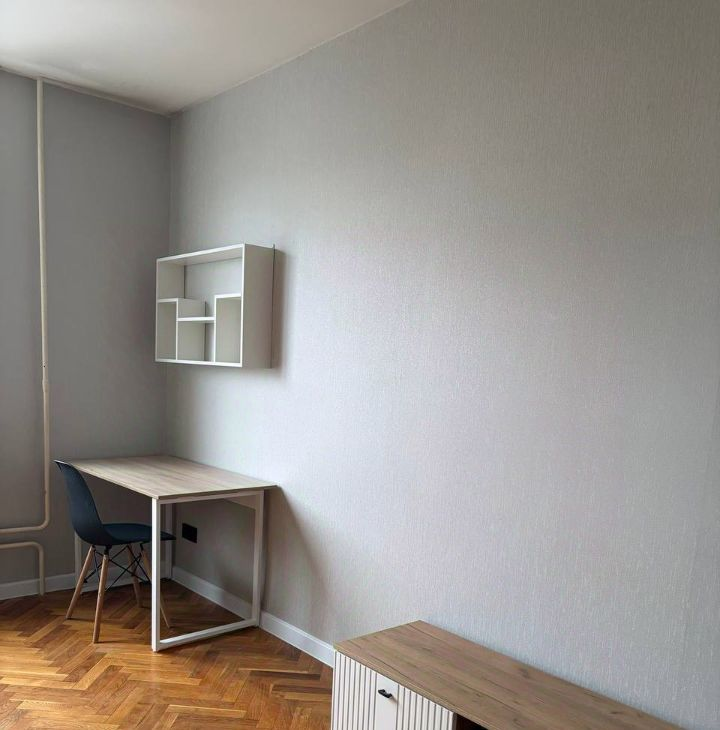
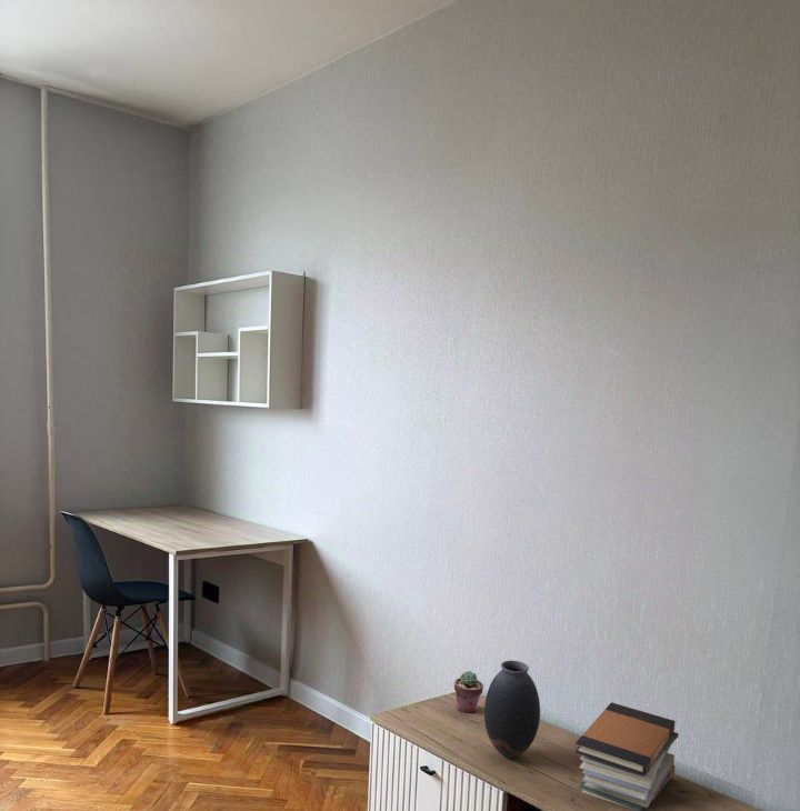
+ book stack (627, 758)
+ vase (511, 710)
+ potted succulent (468, 690)
